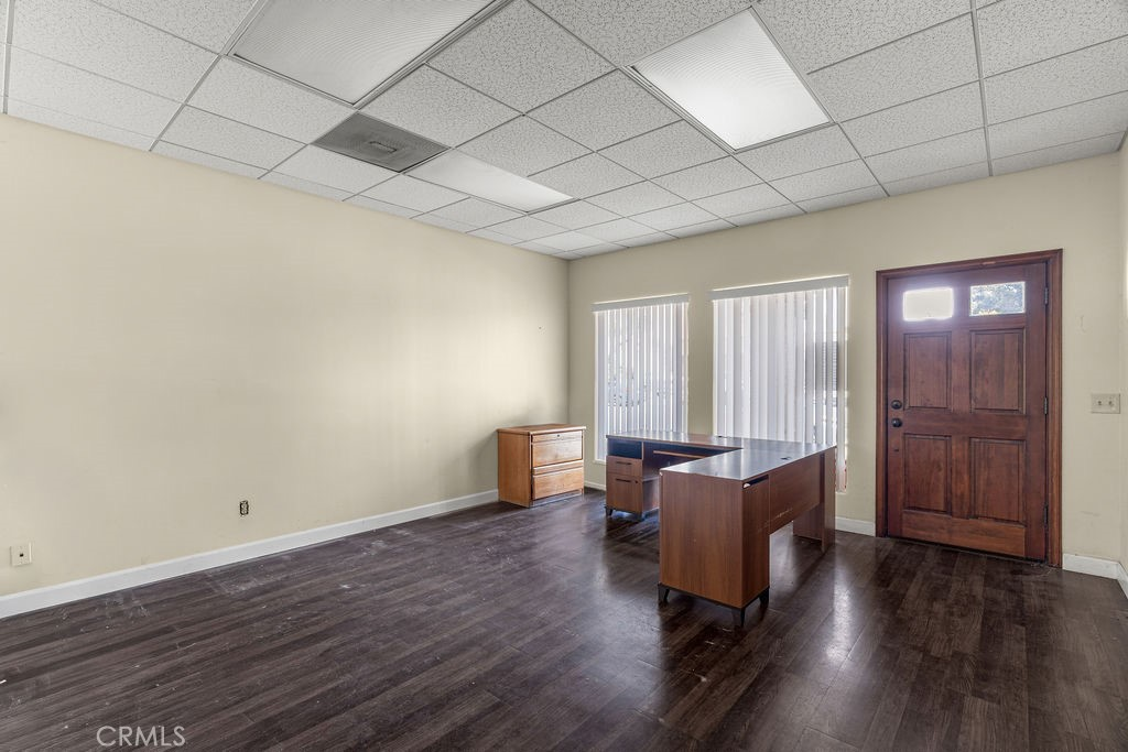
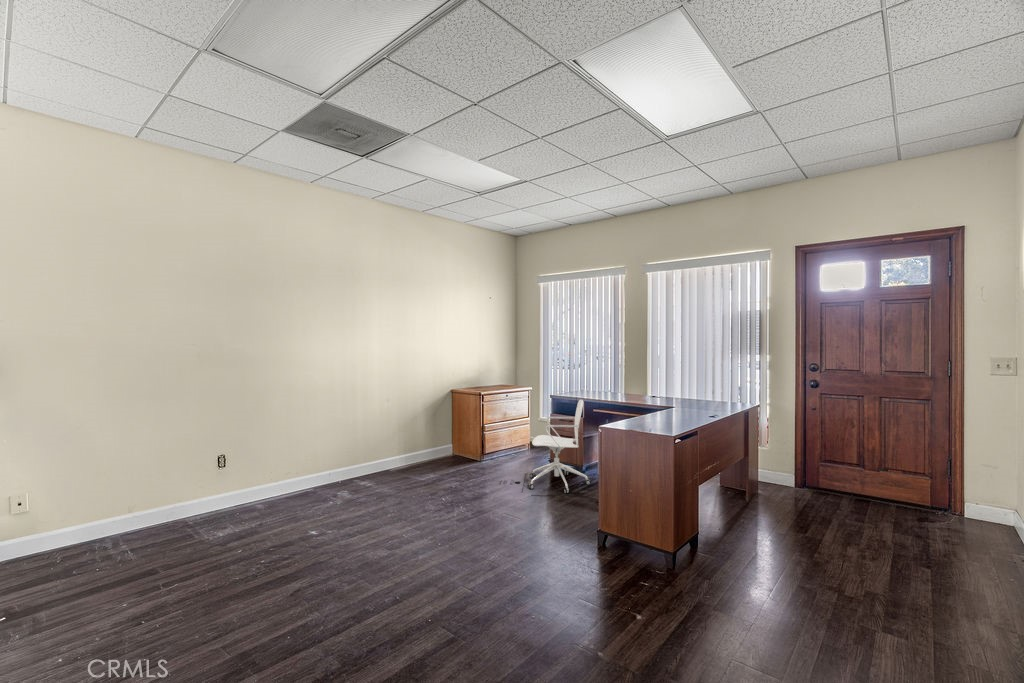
+ office chair (544, 442)
